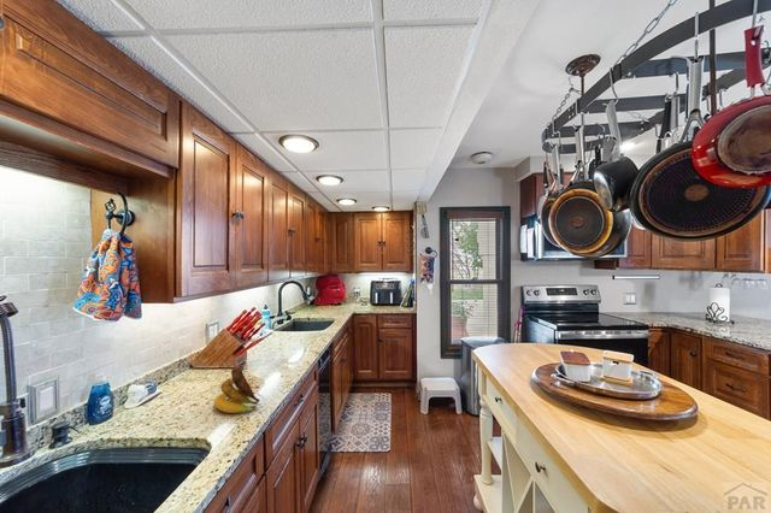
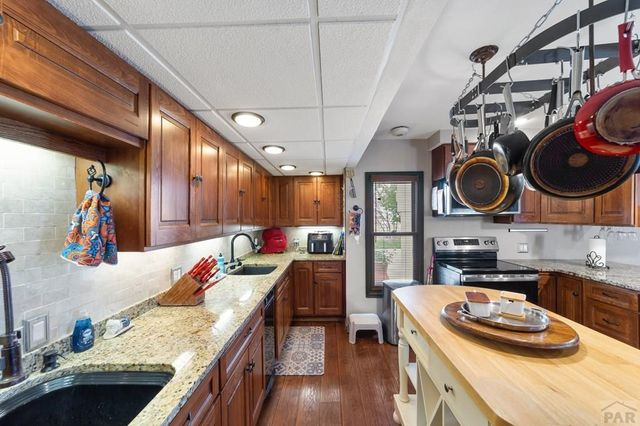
- banana (236, 385)
